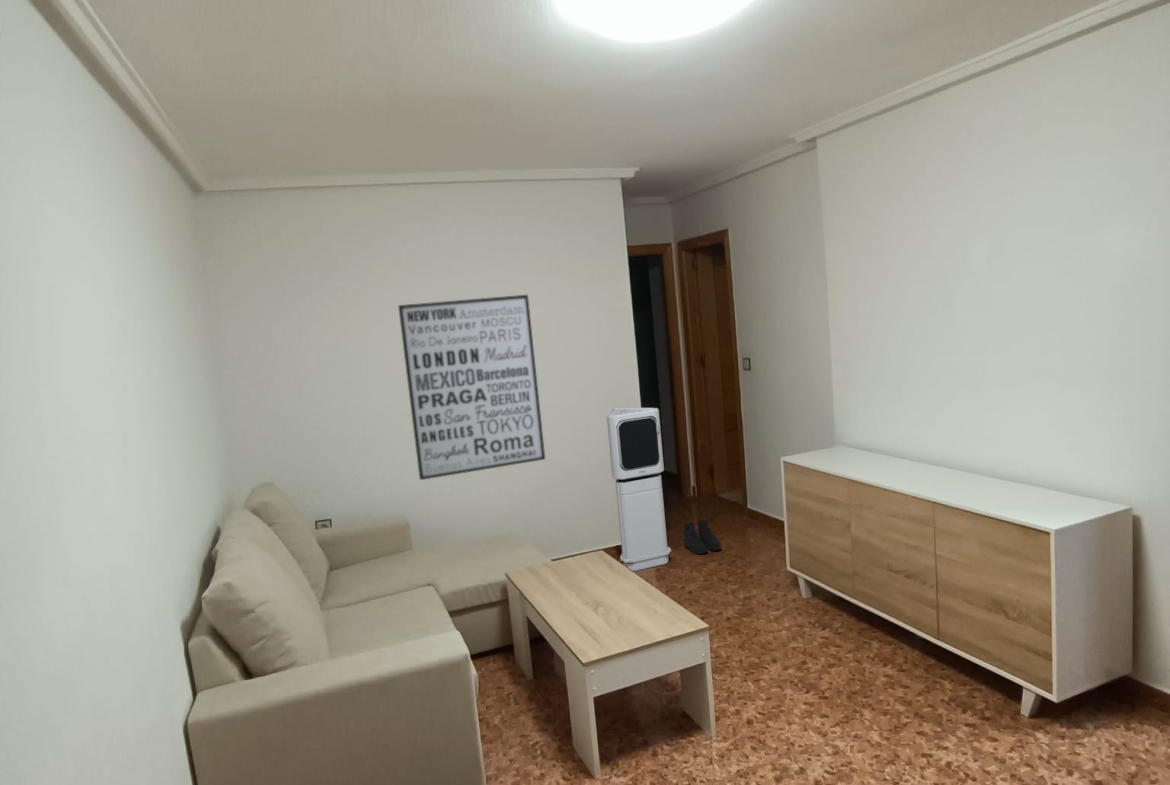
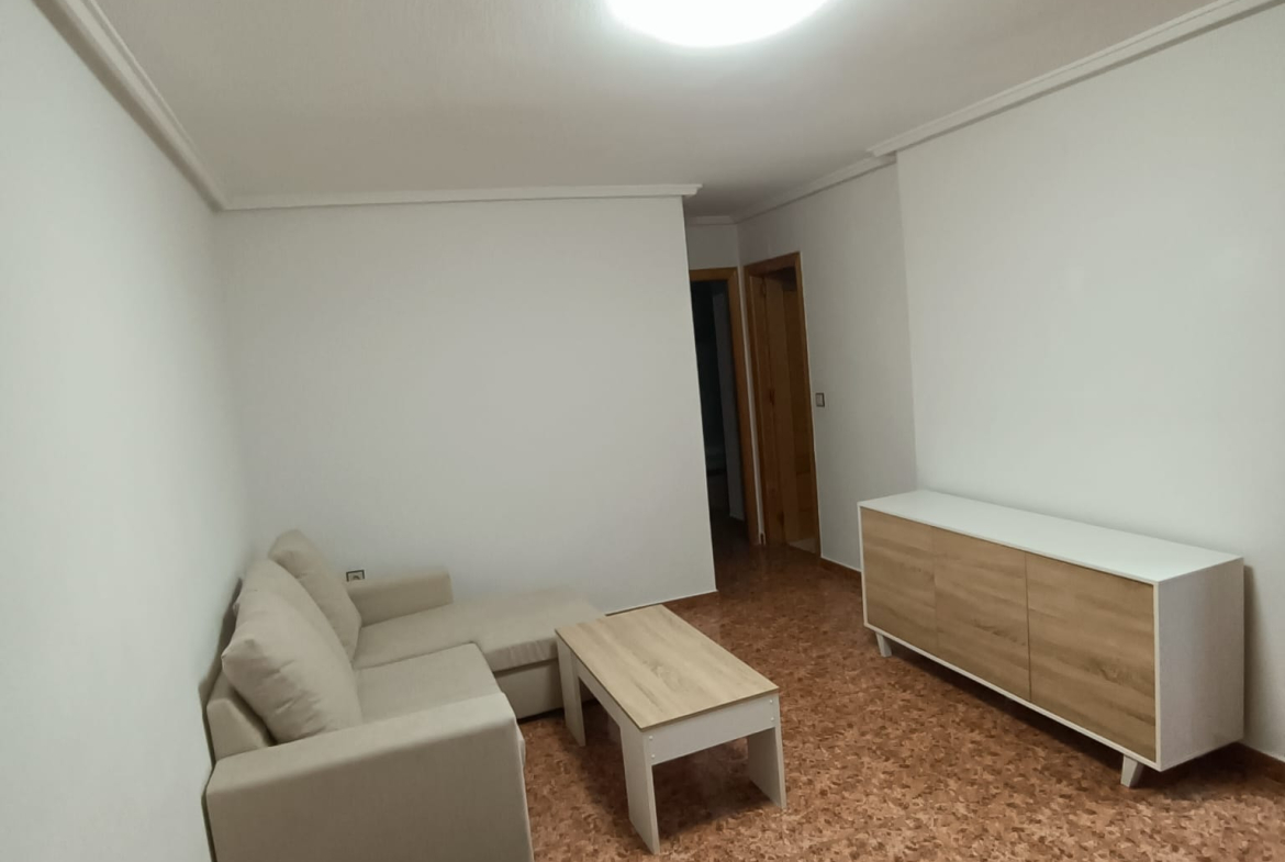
- boots (701, 534)
- wall art (474, 385)
- air purifier (632, 486)
